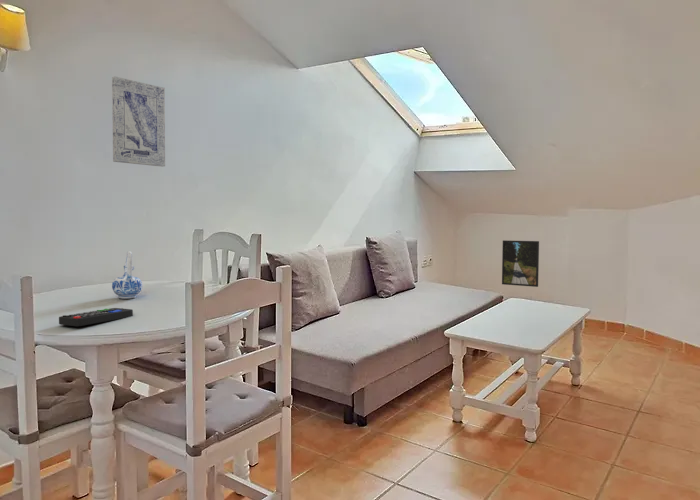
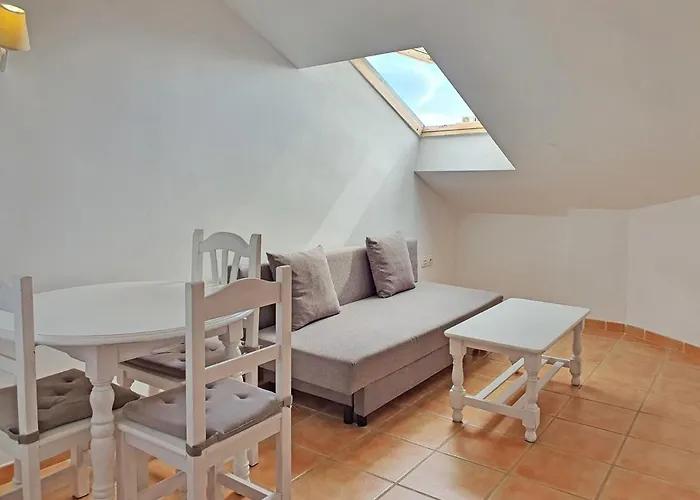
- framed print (520, 263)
- ceramic pitcher (127, 274)
- wall art (139, 123)
- remote control (97, 316)
